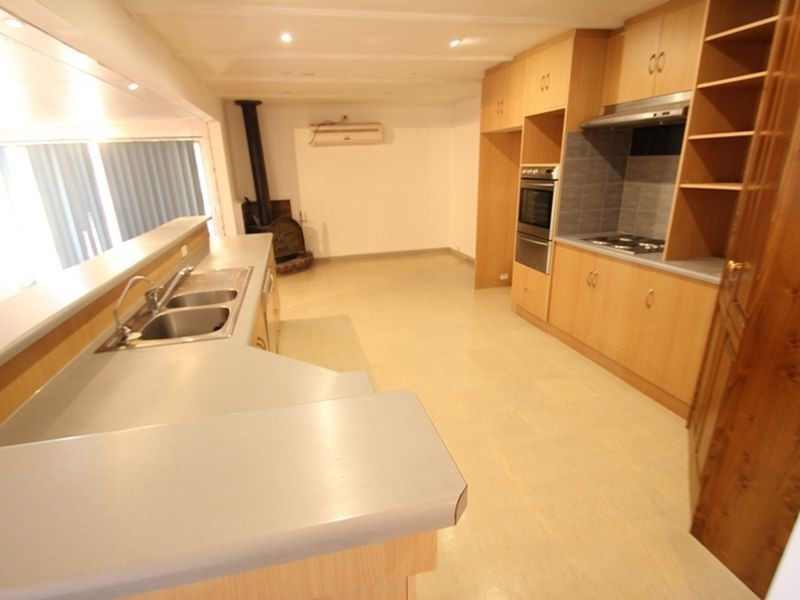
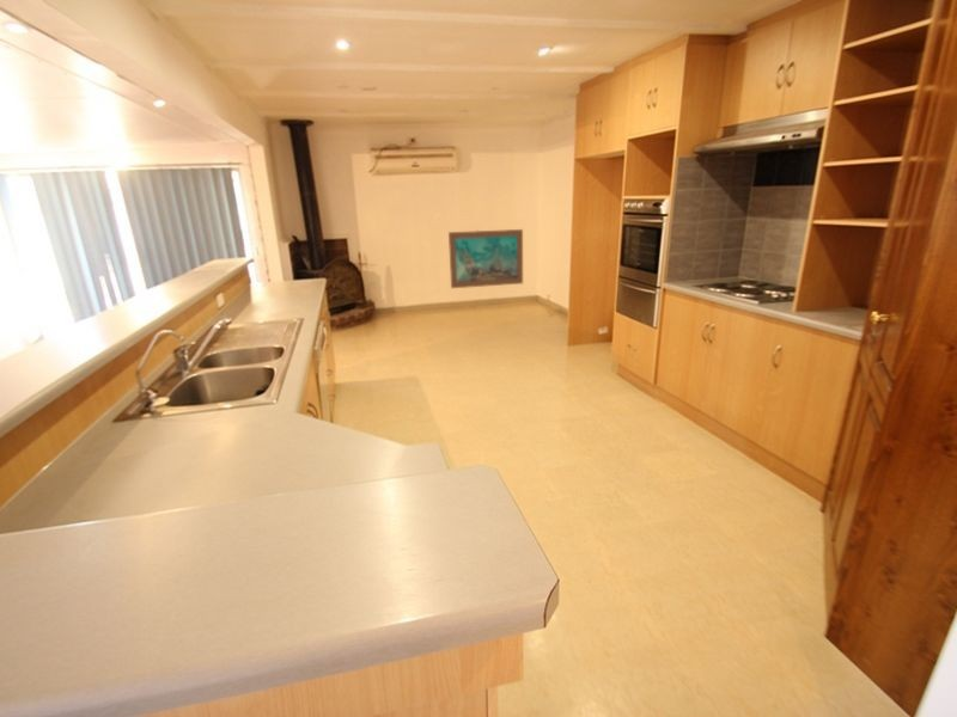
+ wall art (487, 258)
